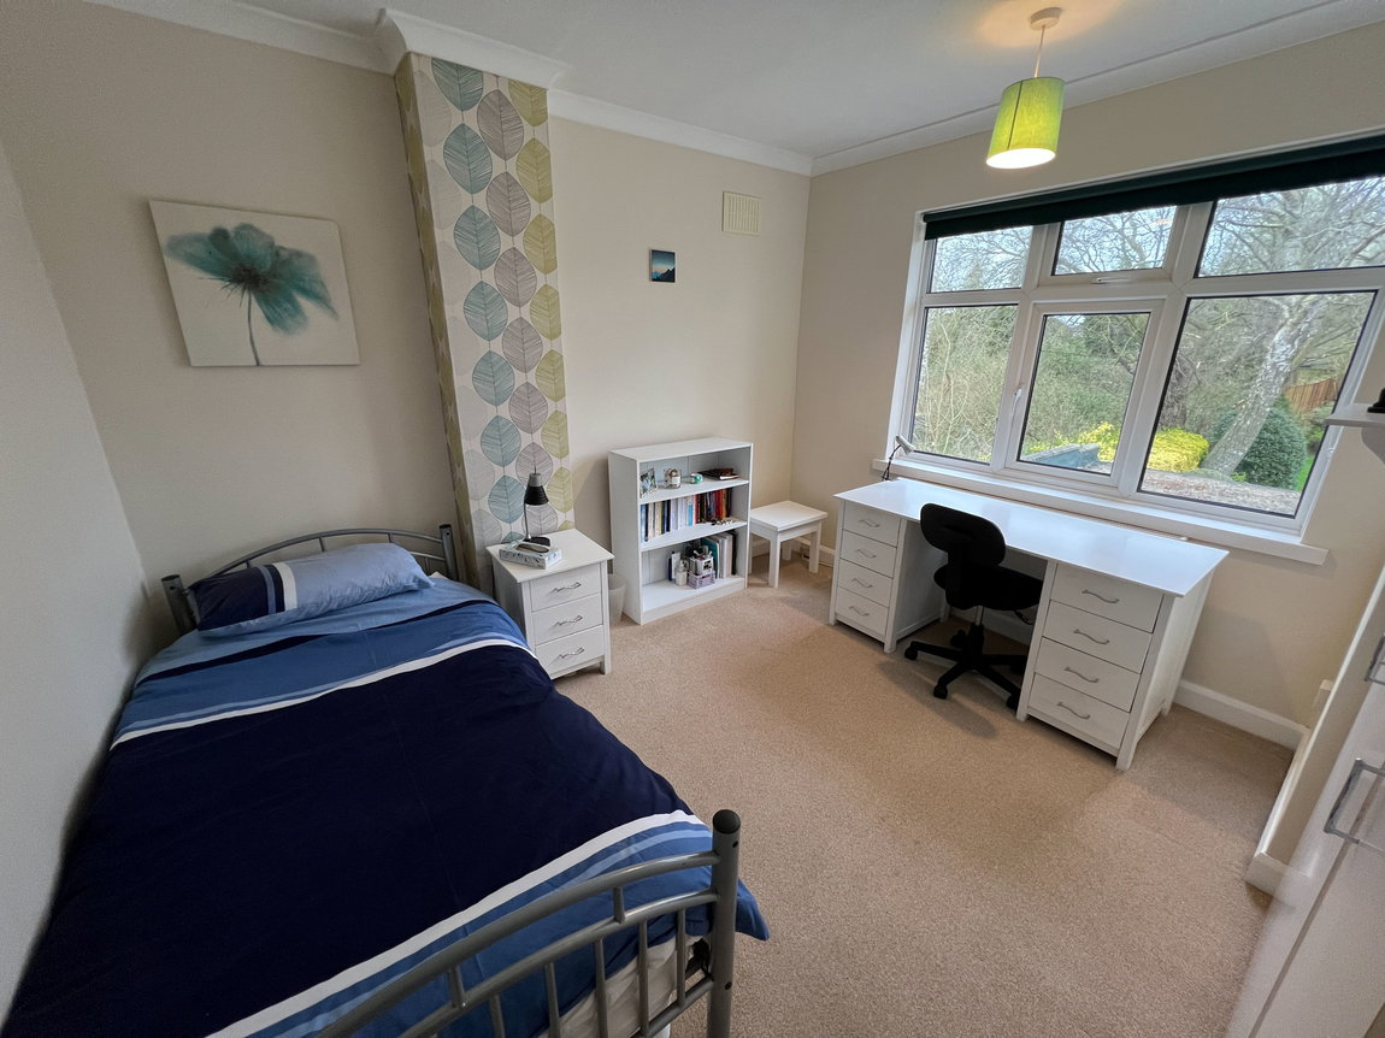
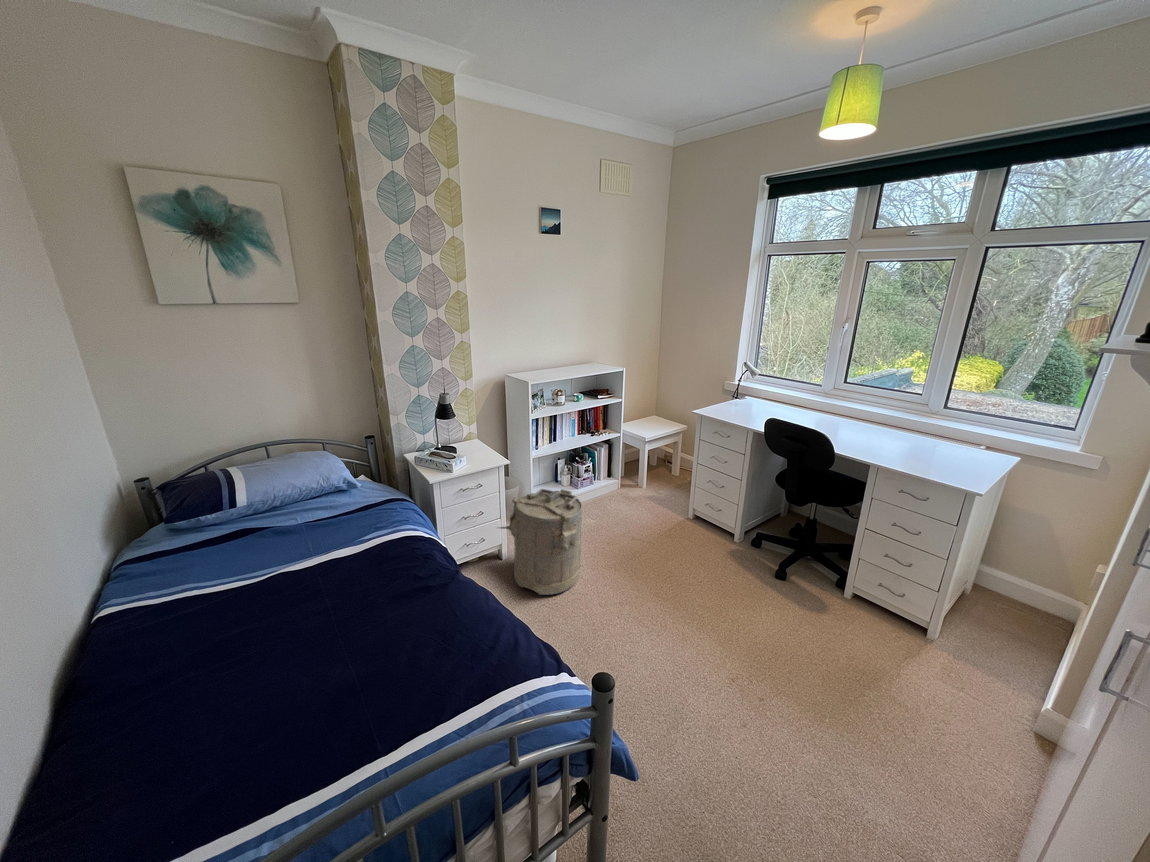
+ laundry hamper (548, 538)
